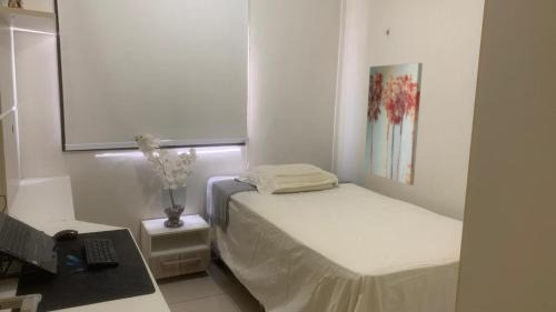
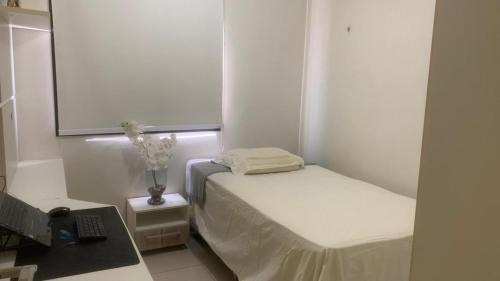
- wall art (390, 122)
